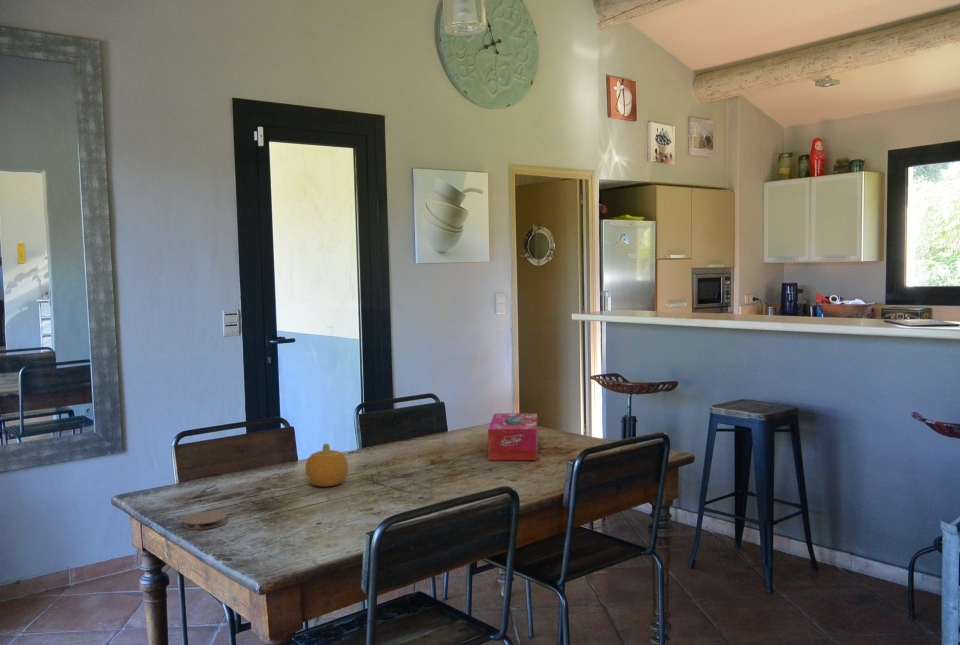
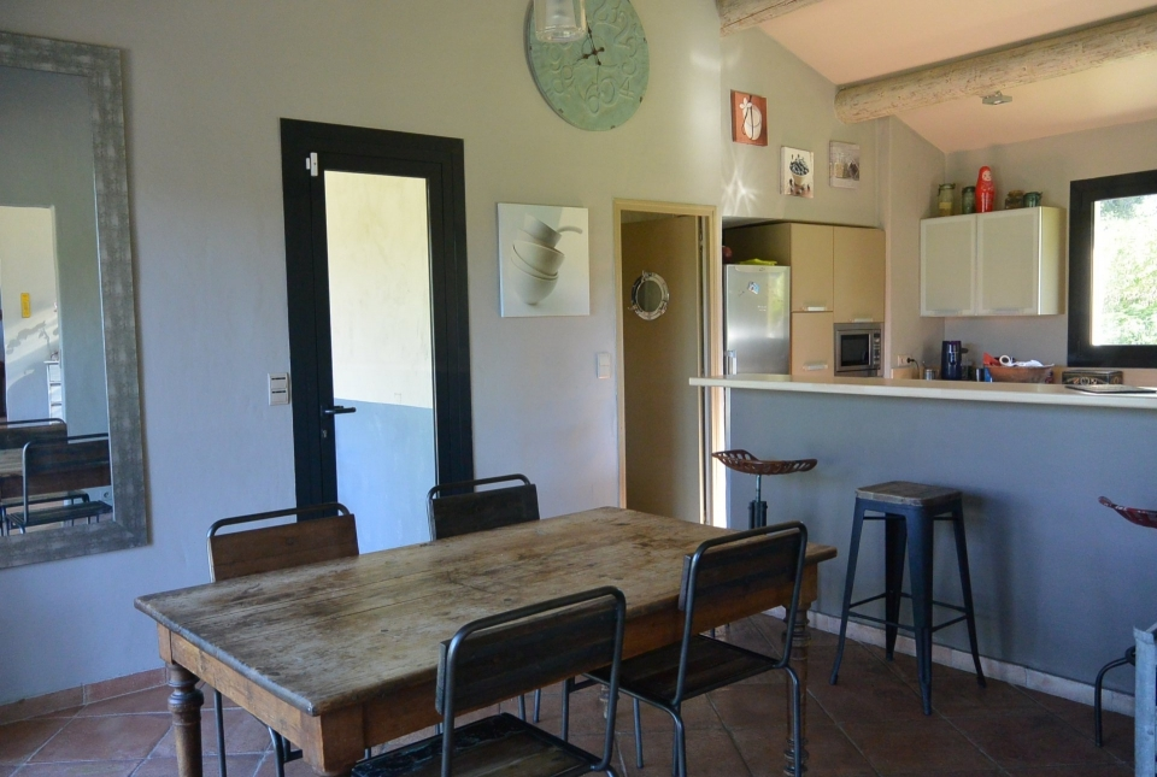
- coaster (205, 520)
- tissue box (514, 435)
- fruit (326, 463)
